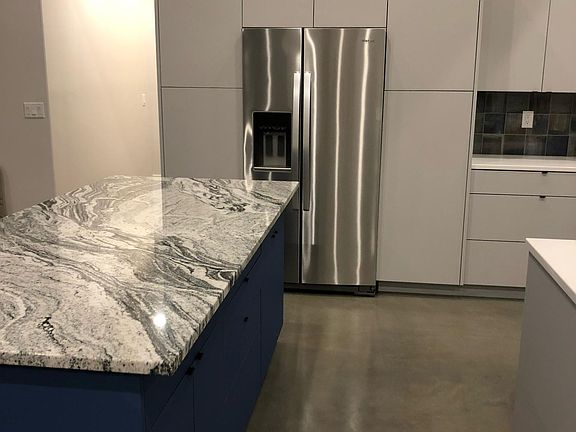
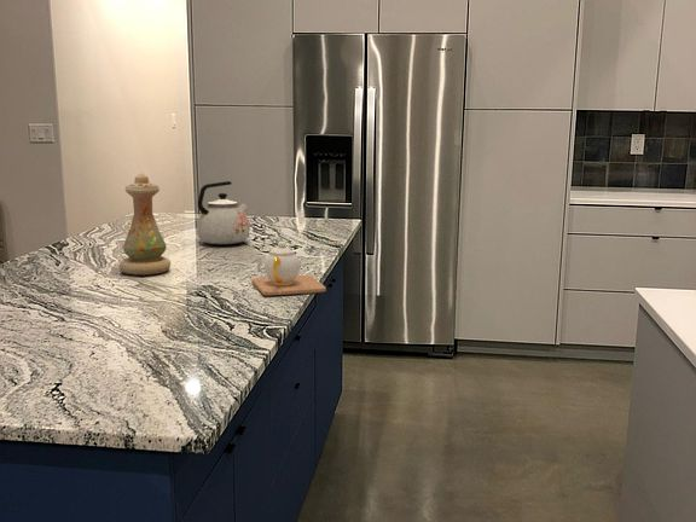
+ teapot (288, 263)
+ vase (143, 221)
+ kettle (222, 211)
